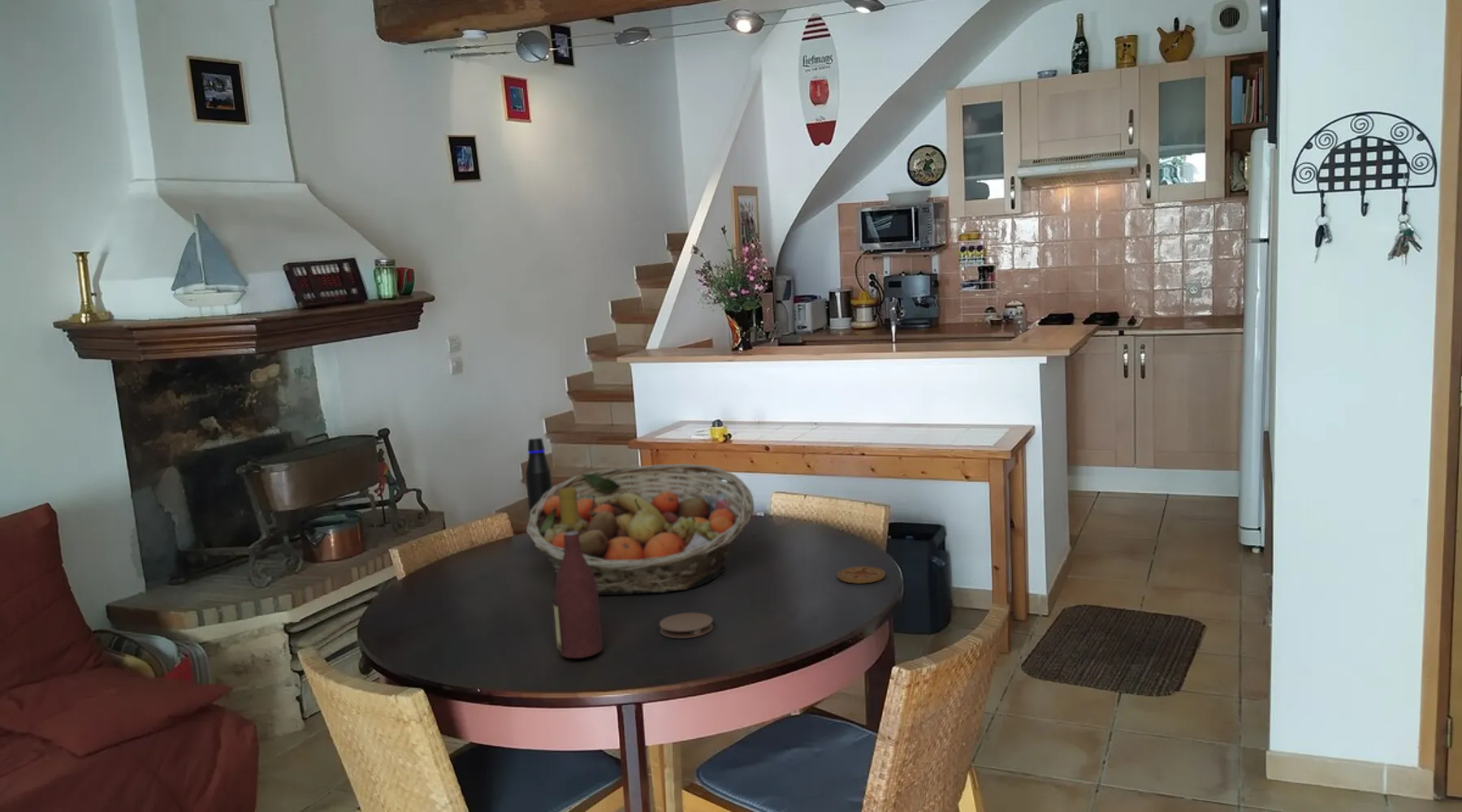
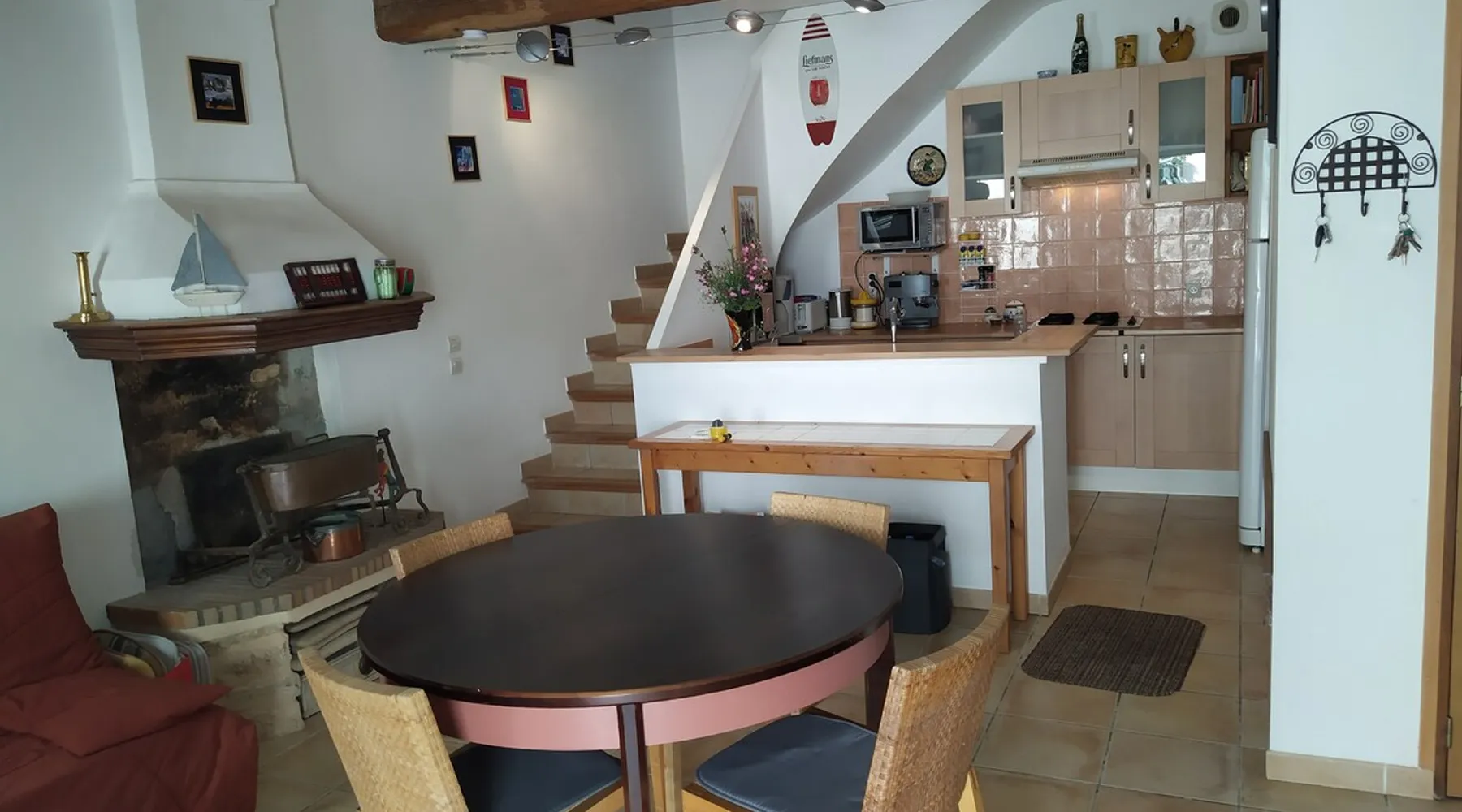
- coaster (686, 624)
- coaster (861, 574)
- water bottle (539, 490)
- wine bottle (574, 572)
- fruit basket (642, 527)
